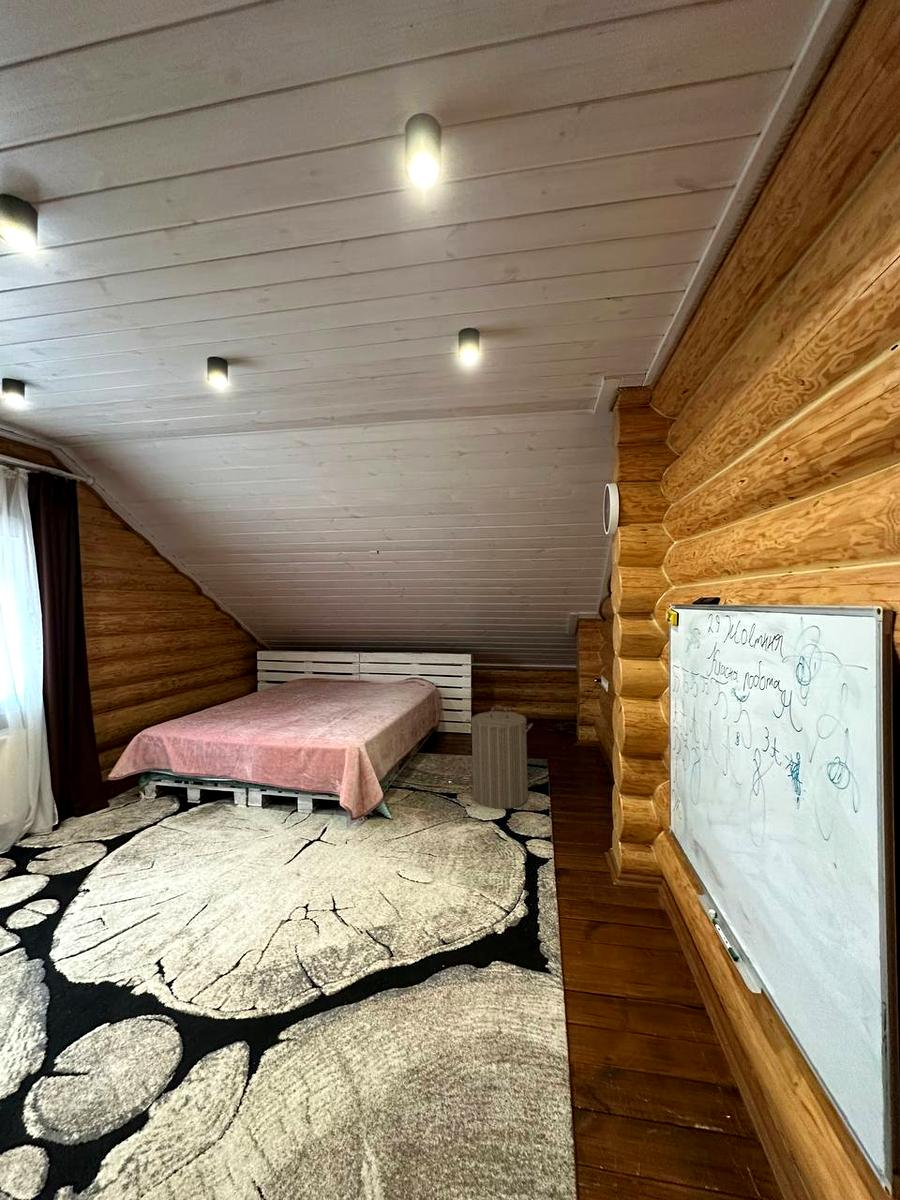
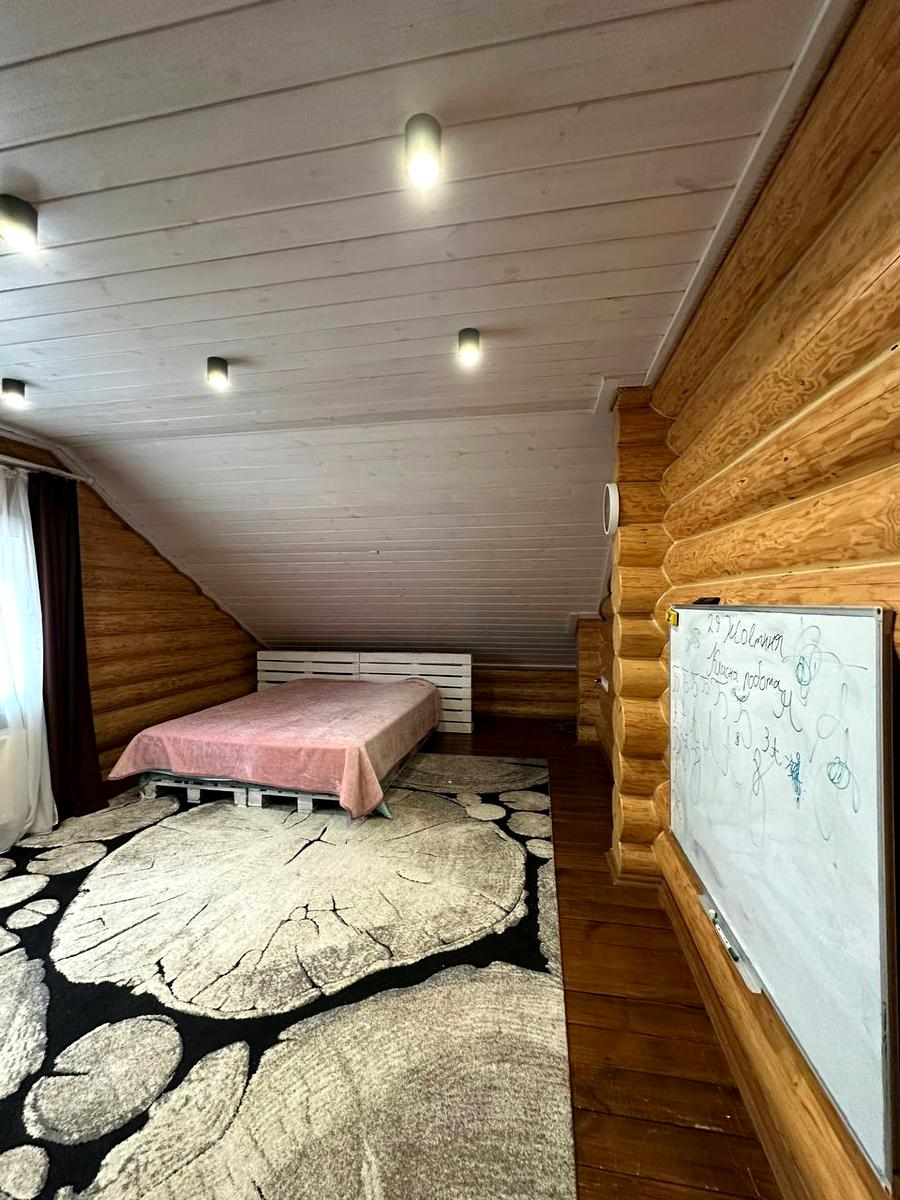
- laundry hamper (499, 751)
